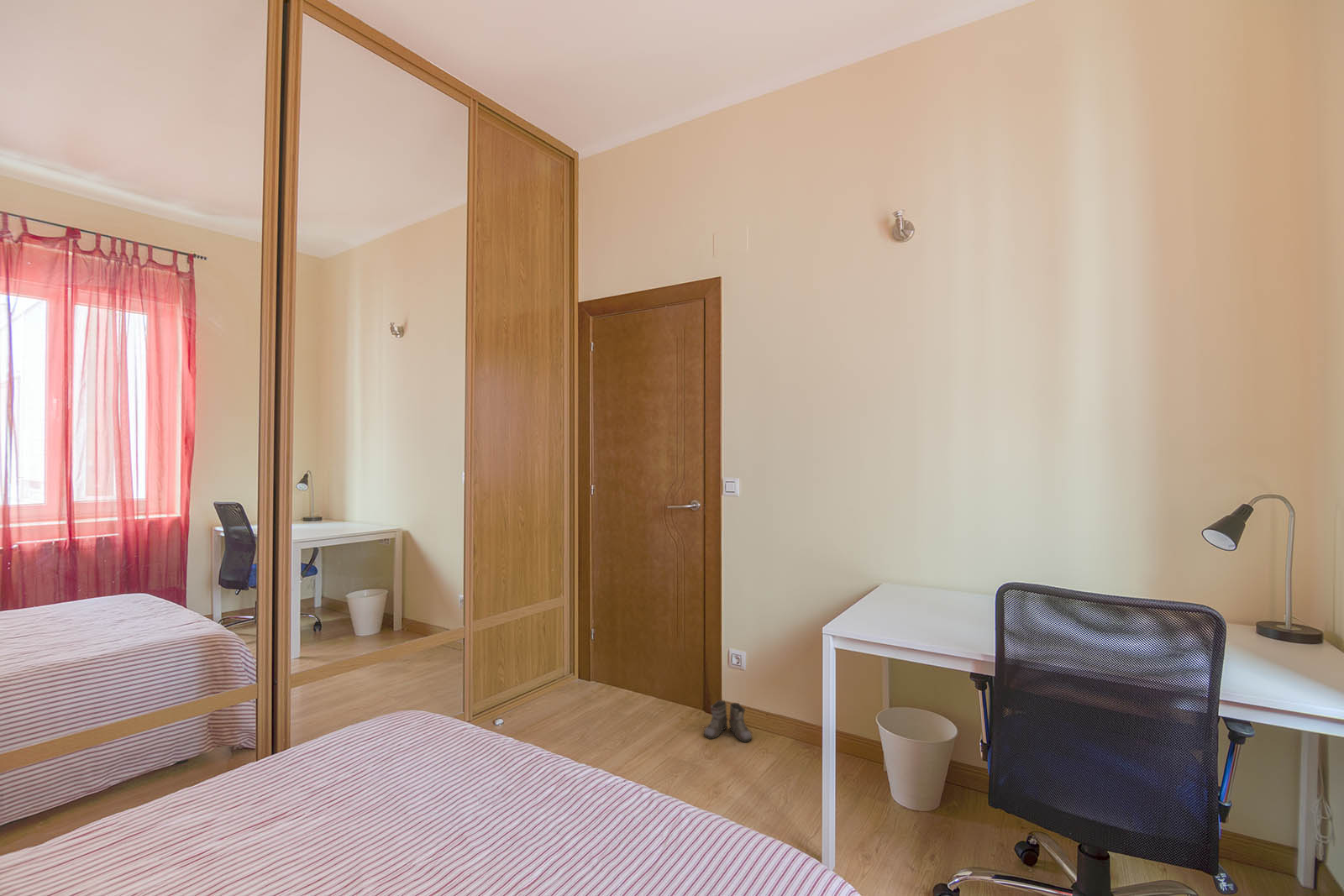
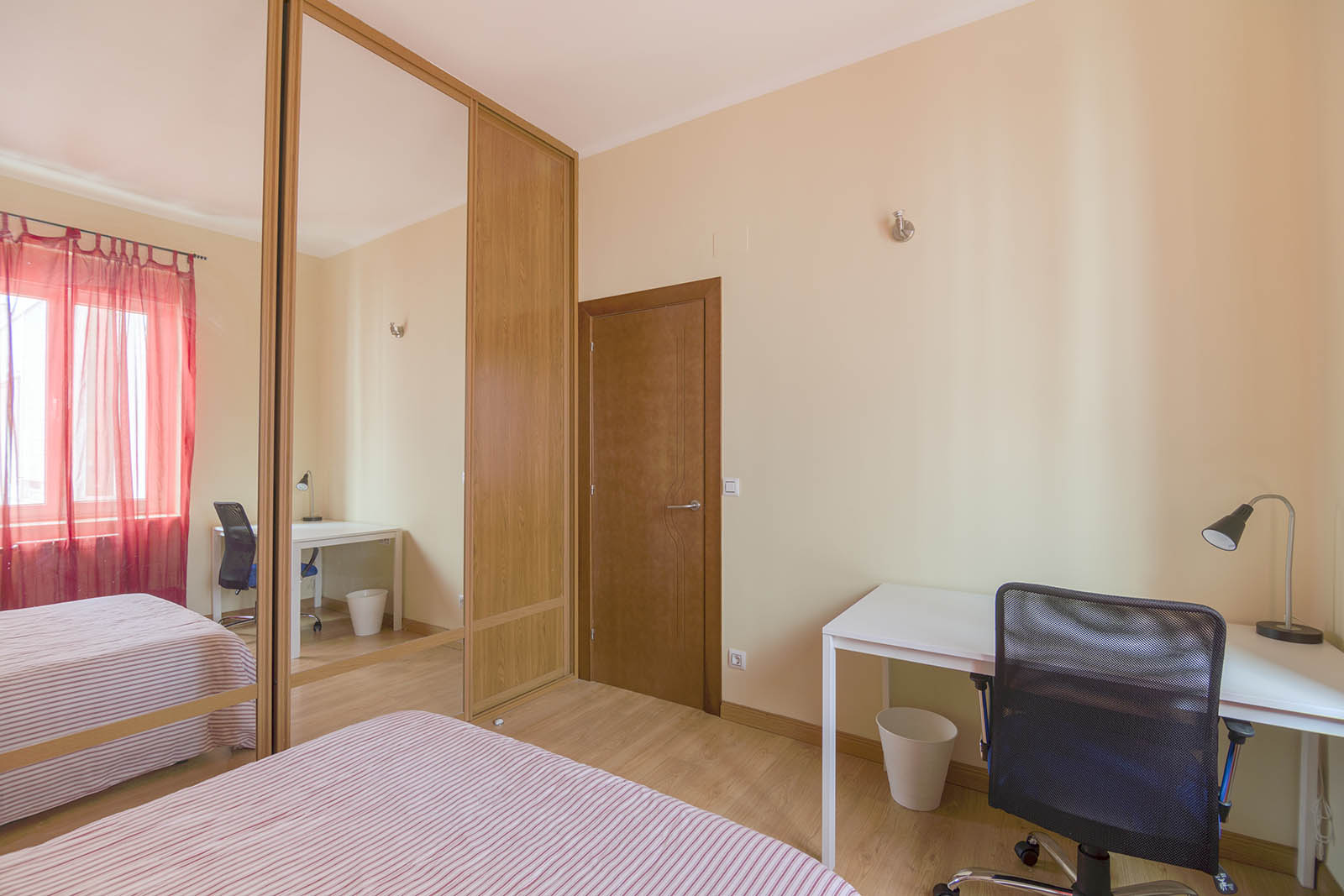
- boots (726, 720)
